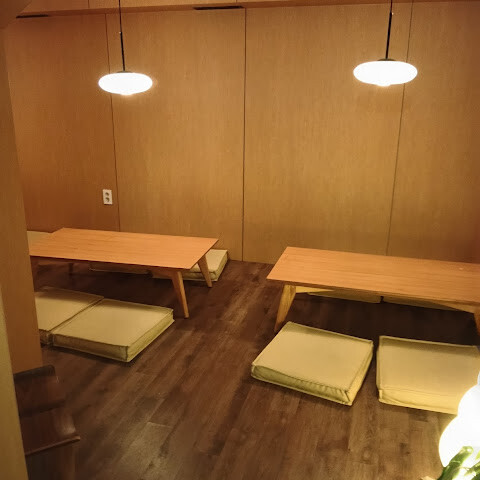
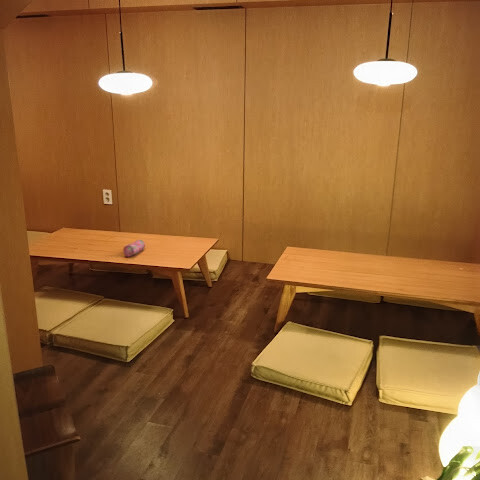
+ pencil case (134, 247)
